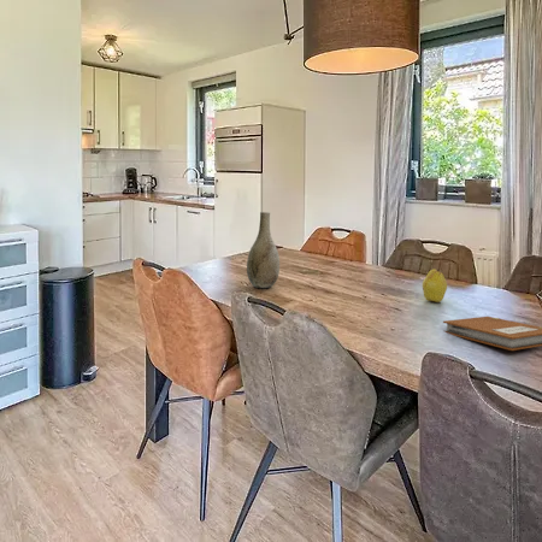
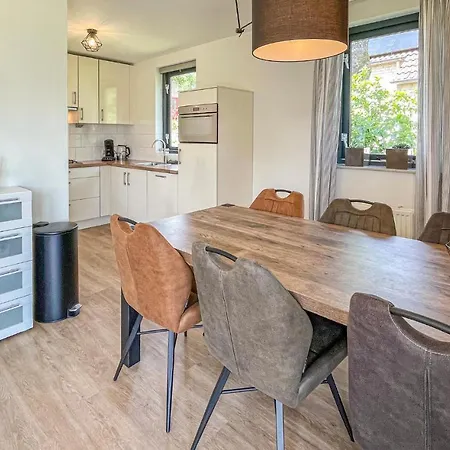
- notebook (501, 331)
- fruit (434, 284)
- vase (263, 249)
